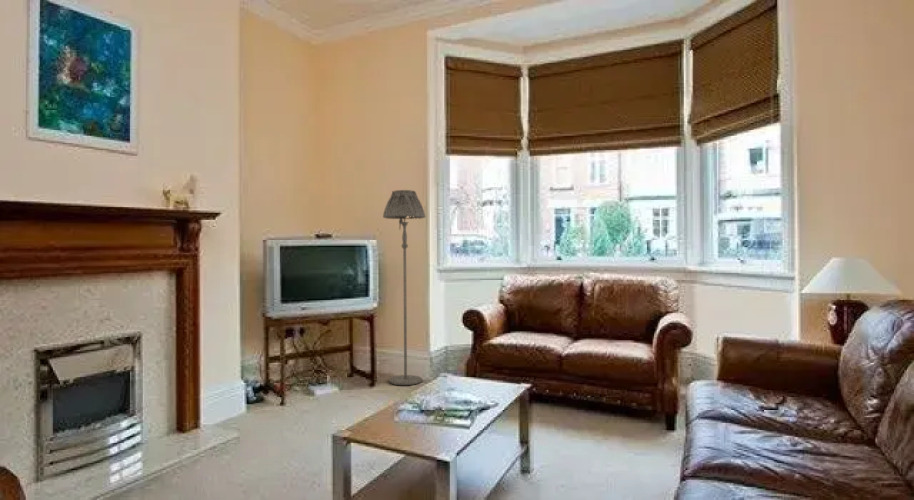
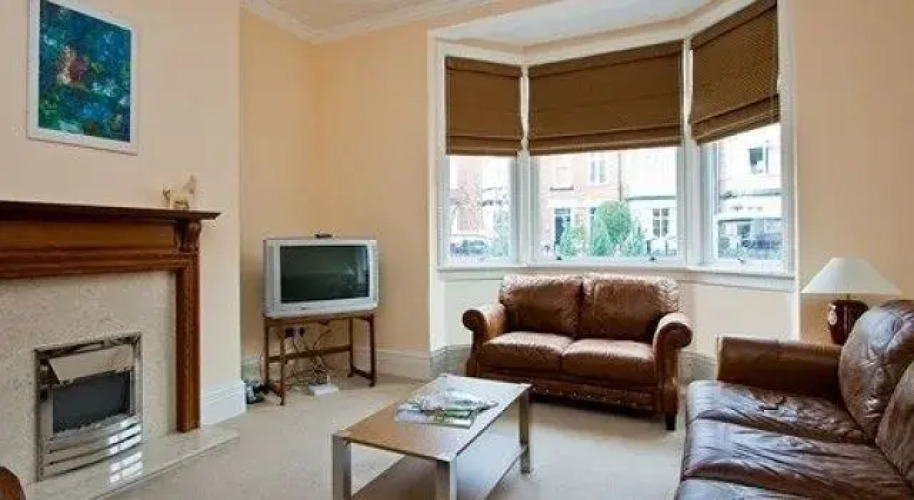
- floor lamp (404, 285)
